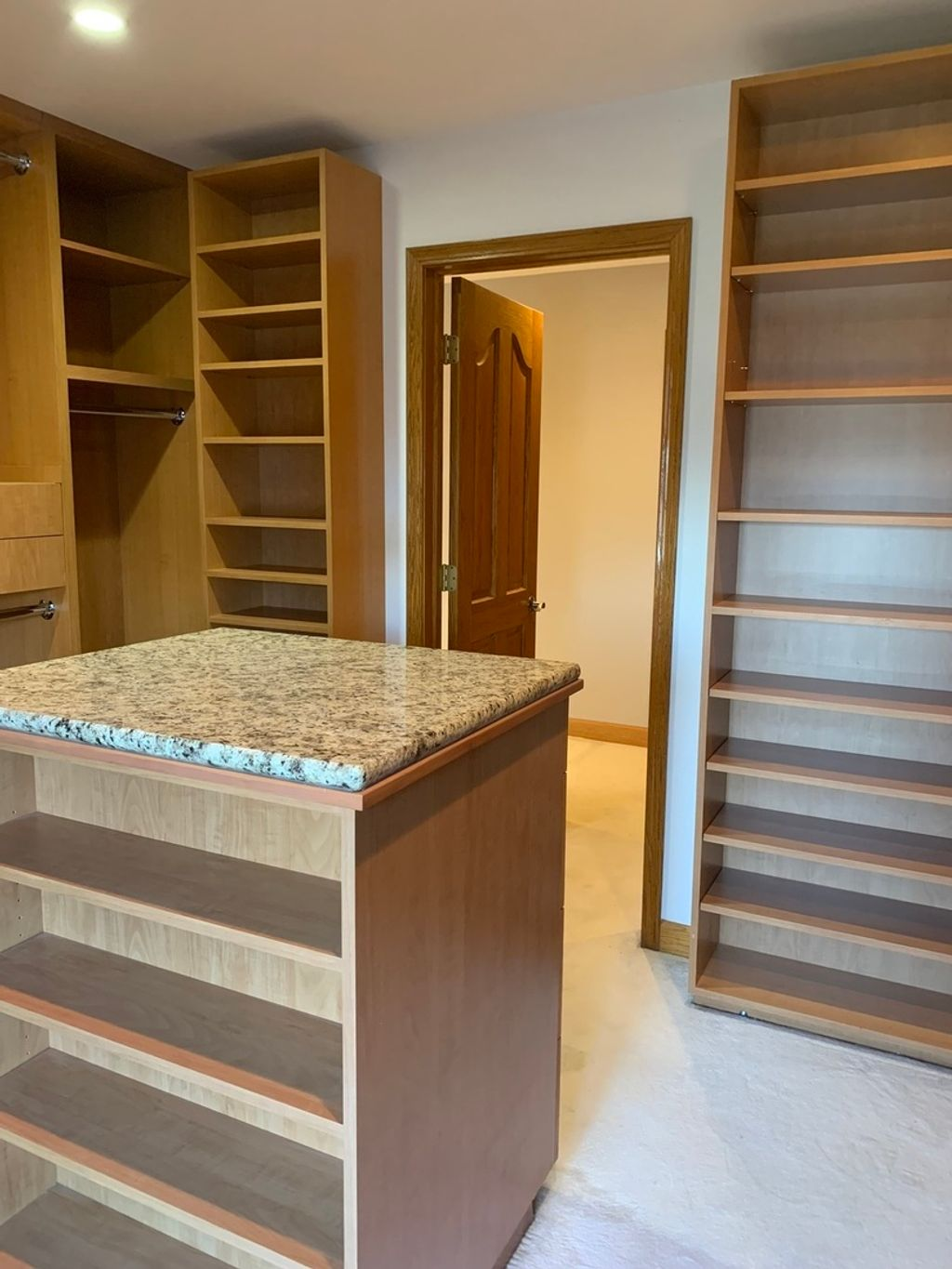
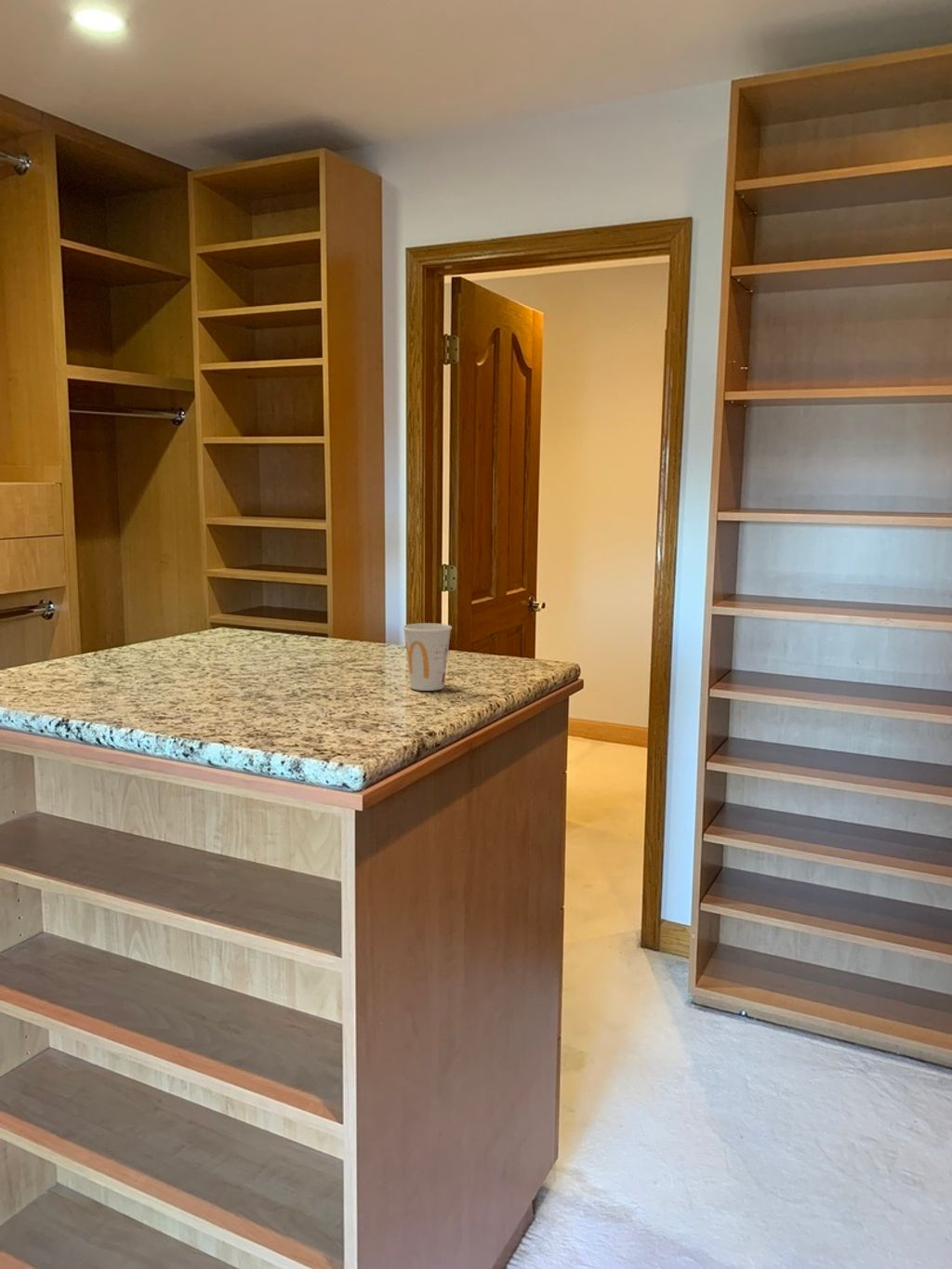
+ cup (427, 656)
